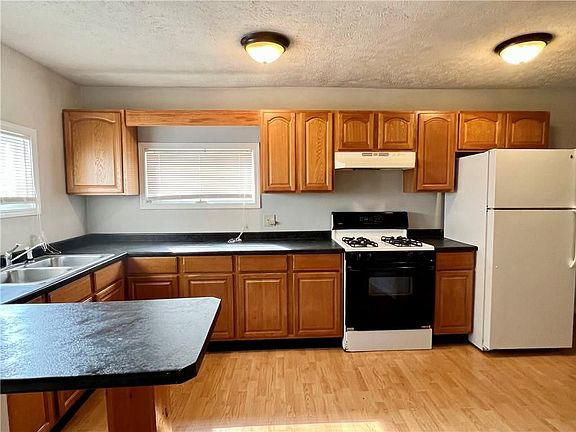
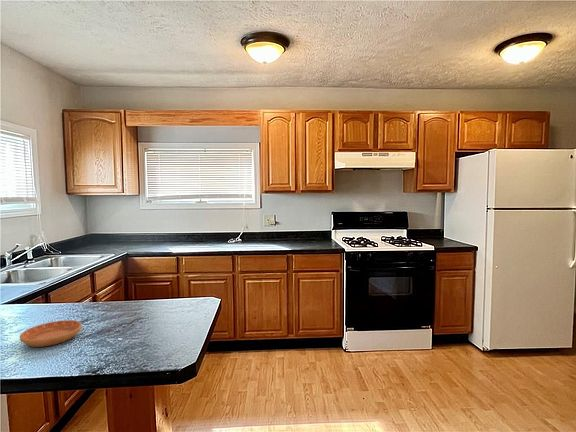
+ saucer (52, 333)
